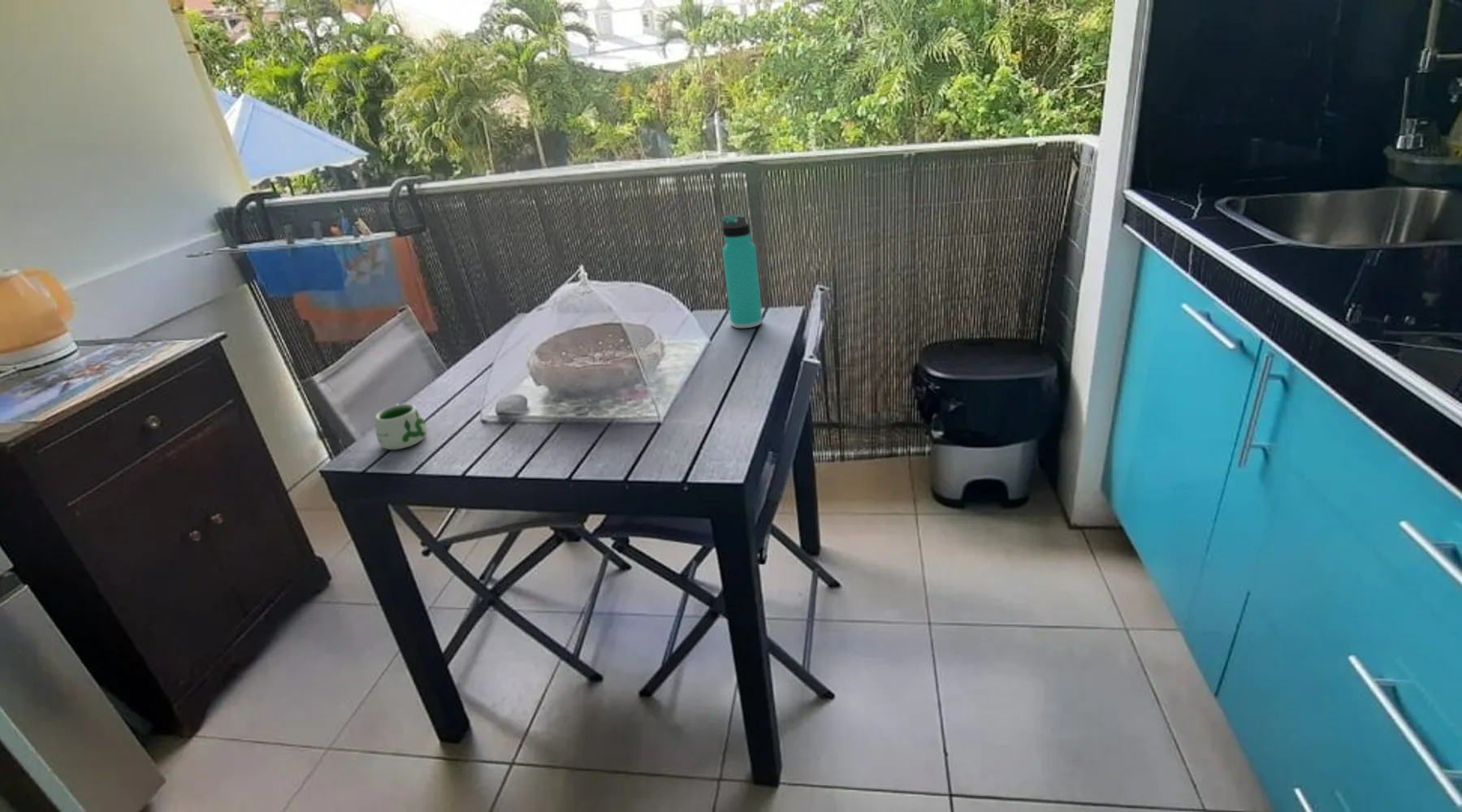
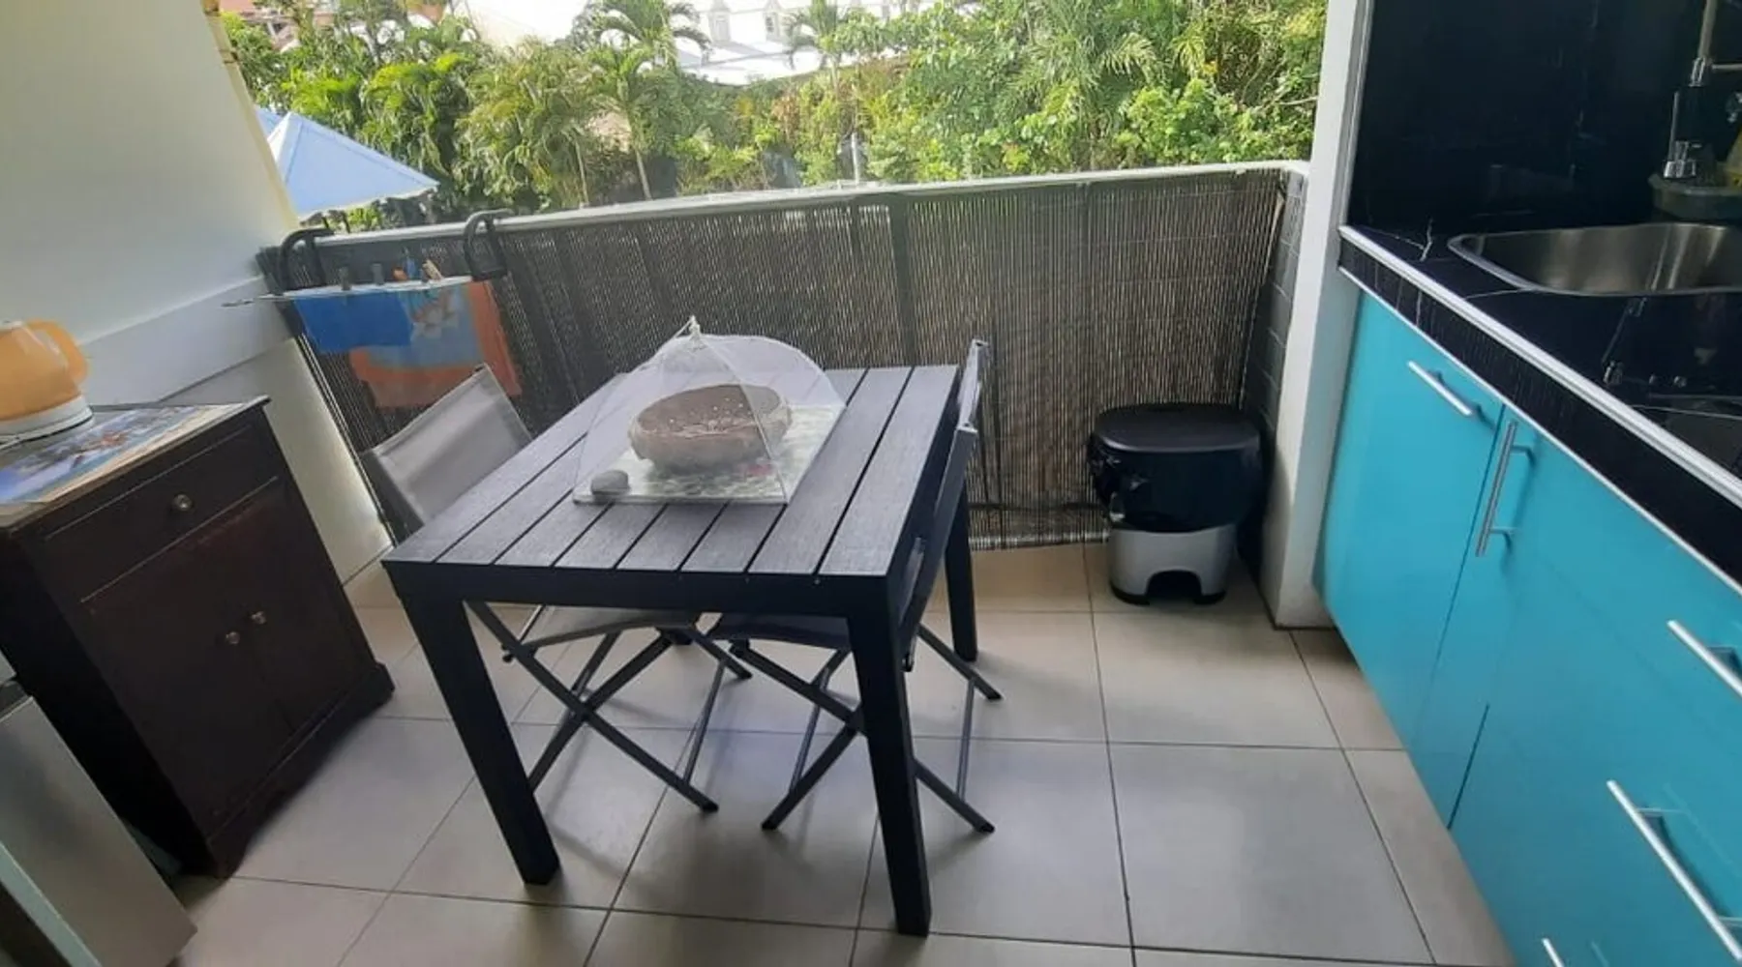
- mug (400, 423)
- thermos bottle (741, 270)
